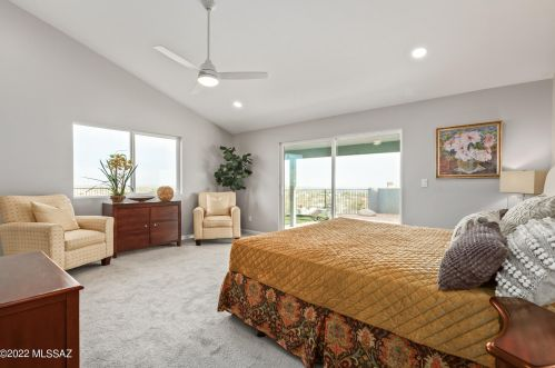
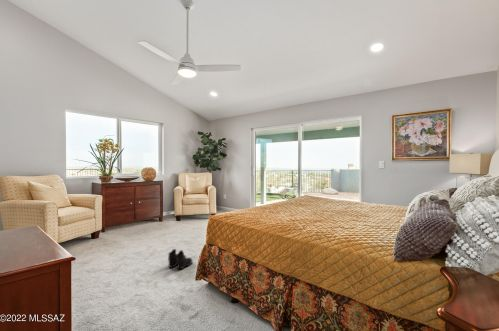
+ boots (180, 256)
